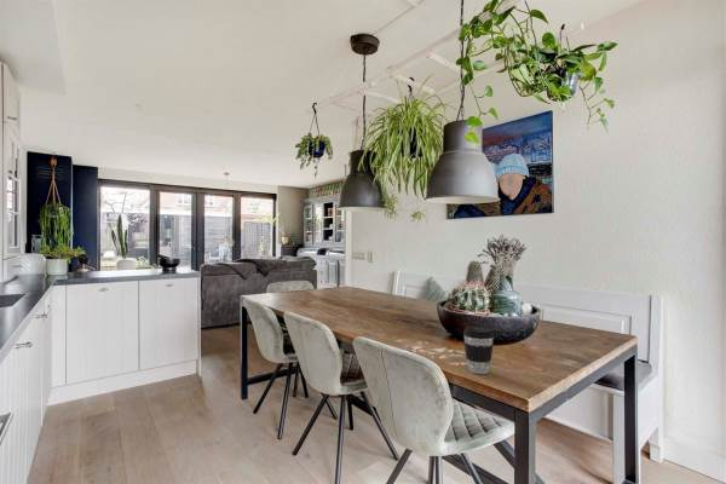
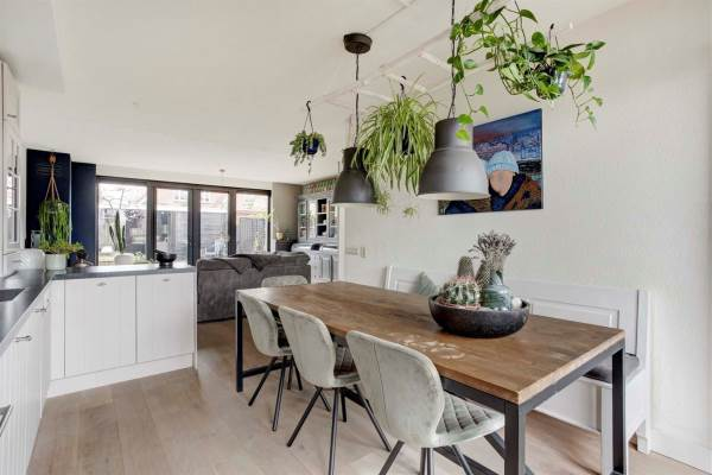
- coffee cup (478, 350)
